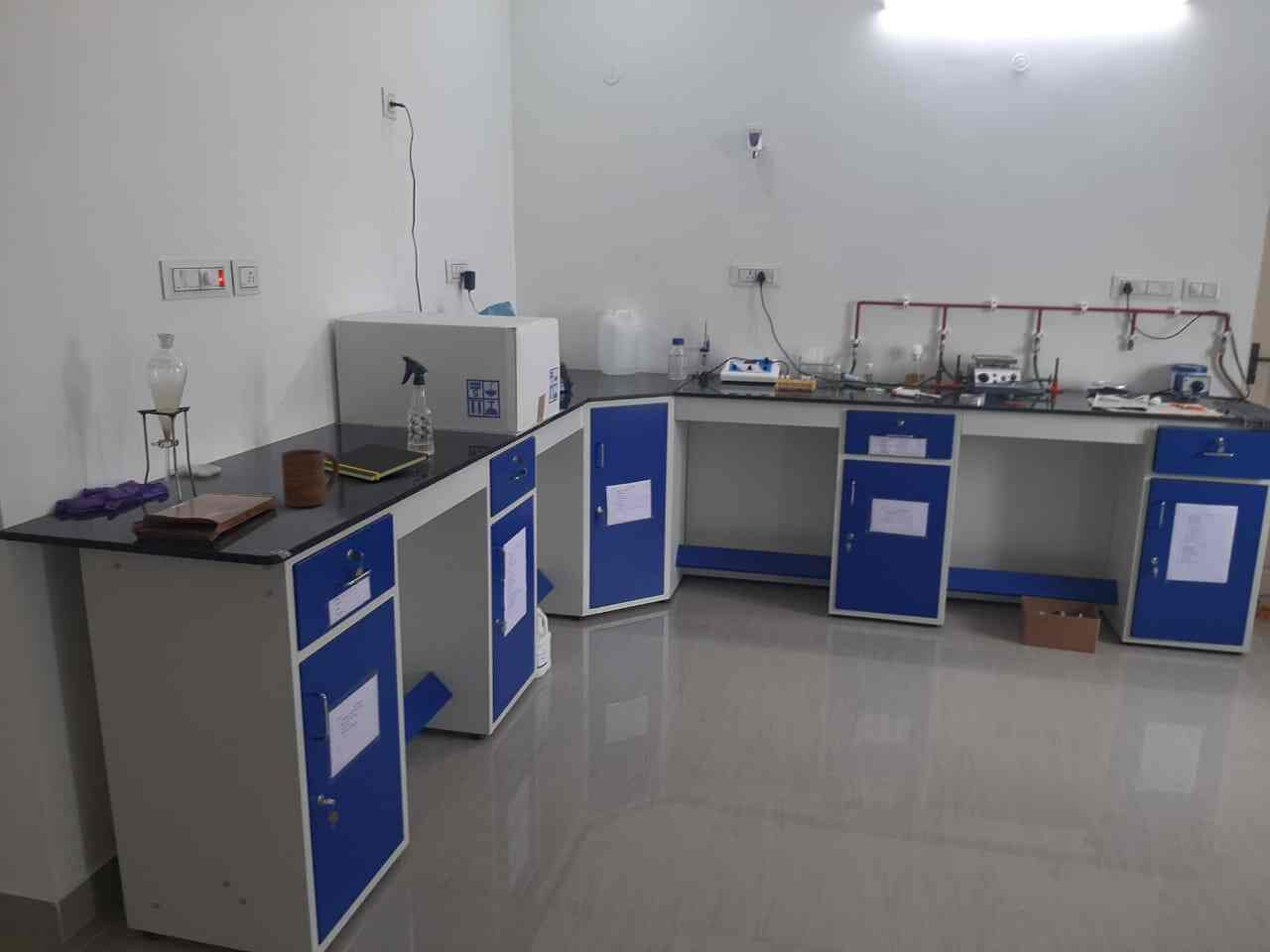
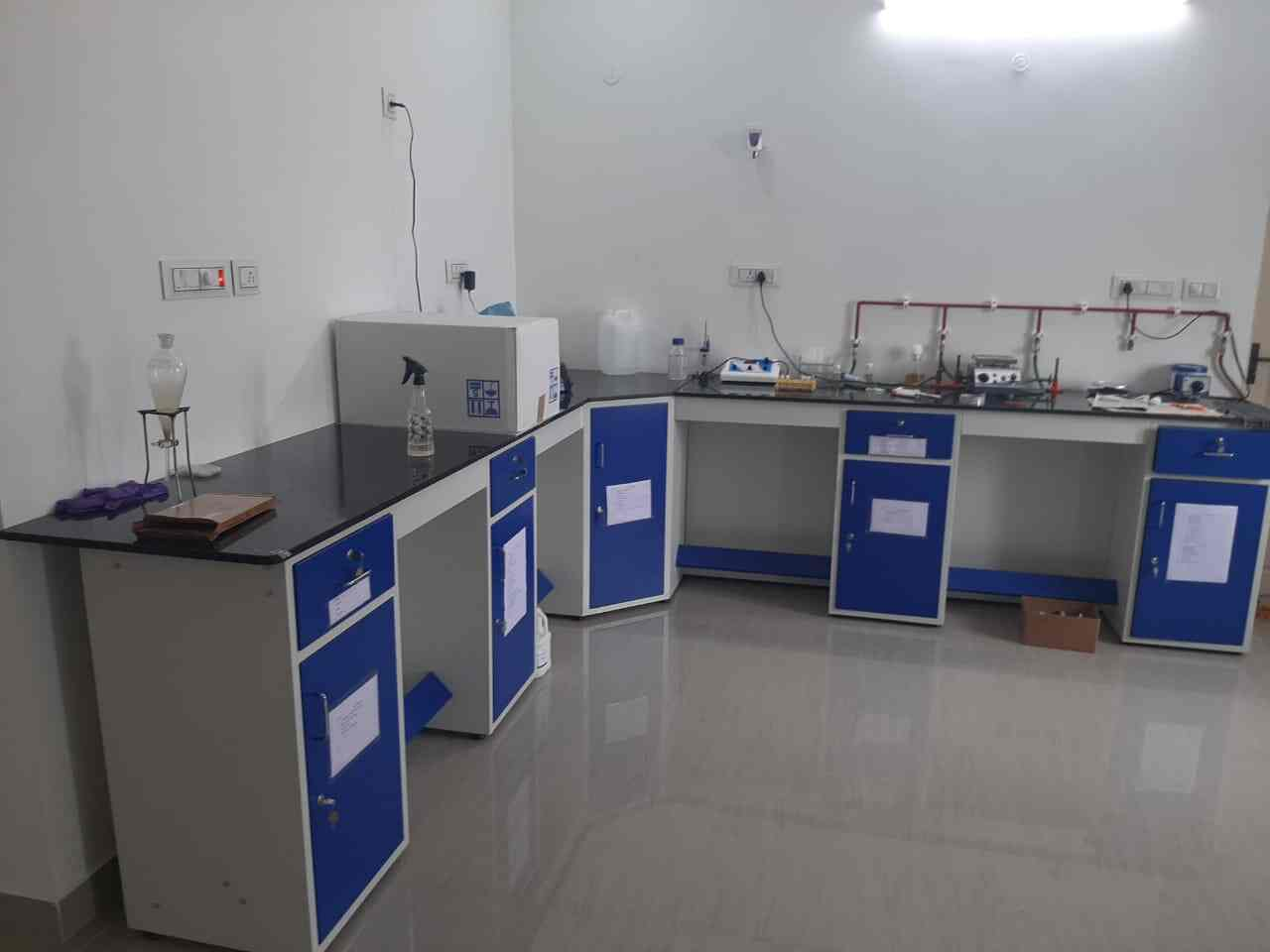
- cup (309, 477)
- notepad (372, 461)
